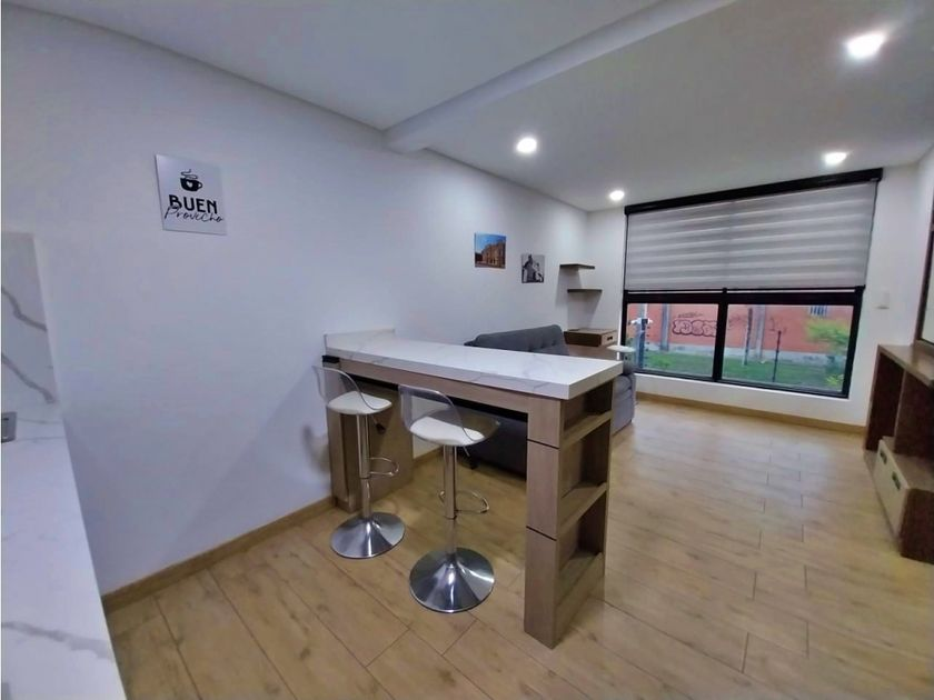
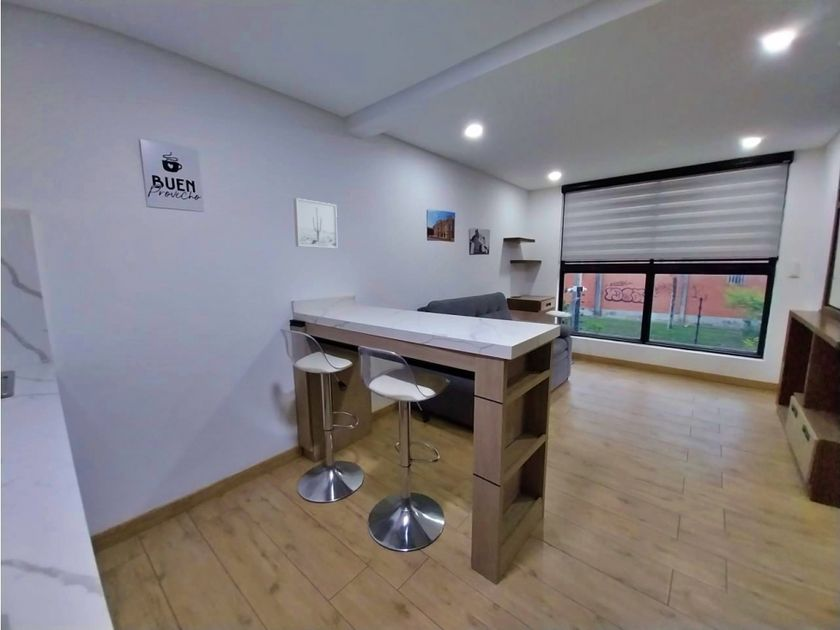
+ wall art (316, 224)
